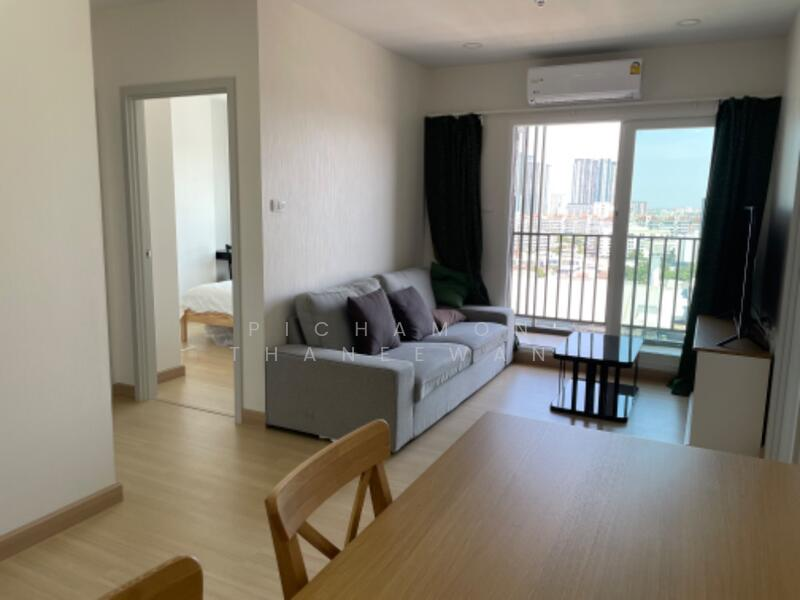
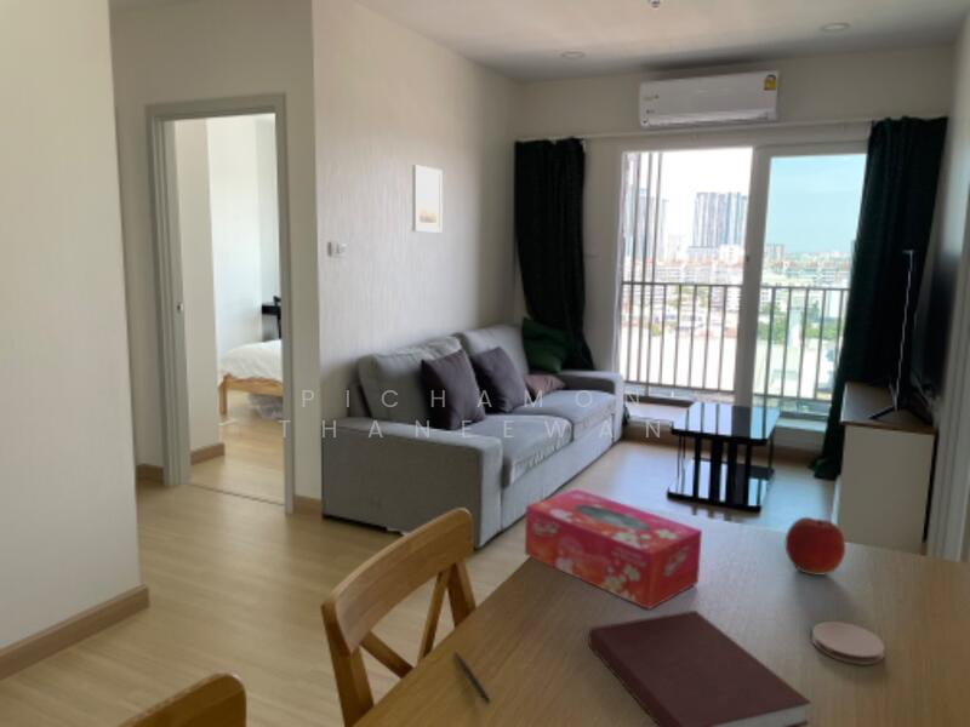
+ coaster (846, 642)
+ pen (470, 674)
+ tissue box (609, 542)
+ apple (814, 545)
+ notebook (690, 671)
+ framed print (427, 200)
